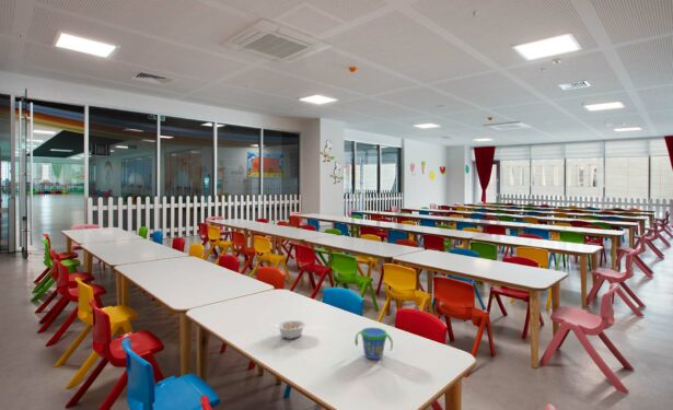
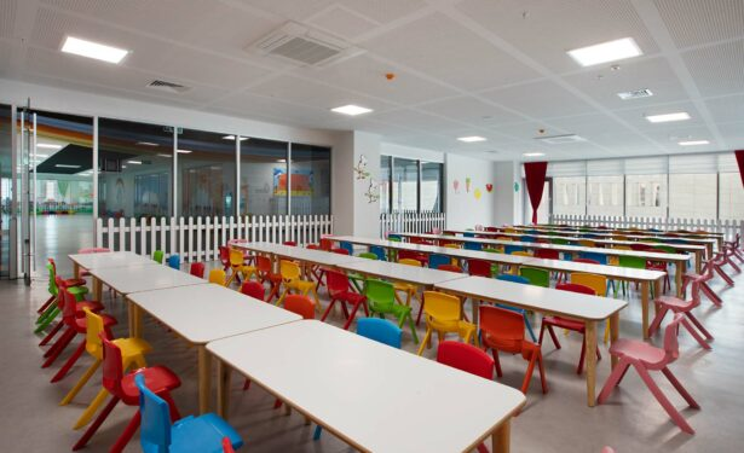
- snack cup (373, 343)
- legume (290, 329)
